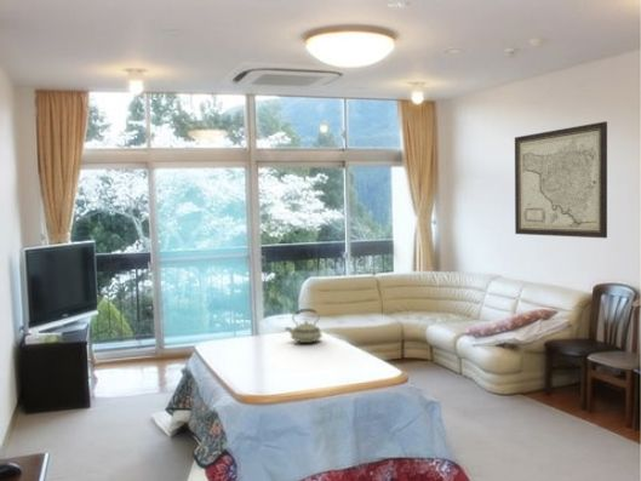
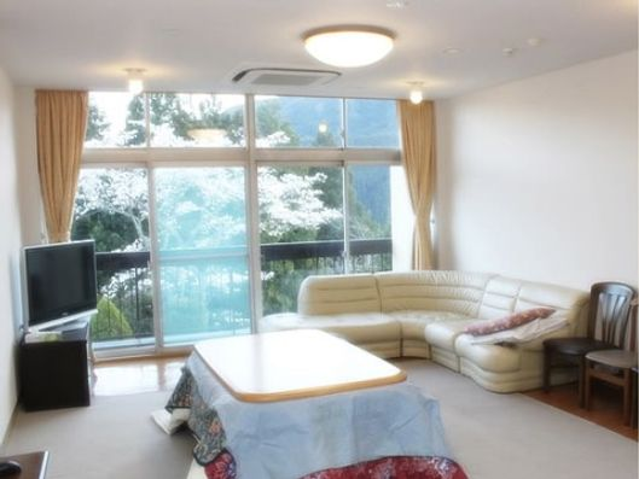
- wall art (556, 183)
- teakettle (303, 325)
